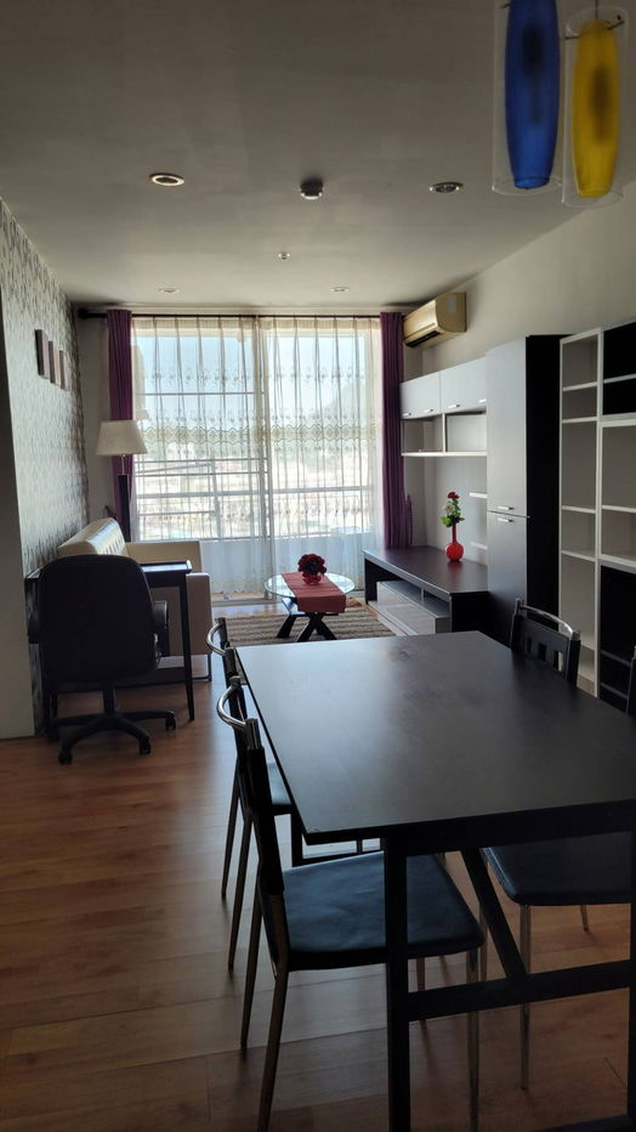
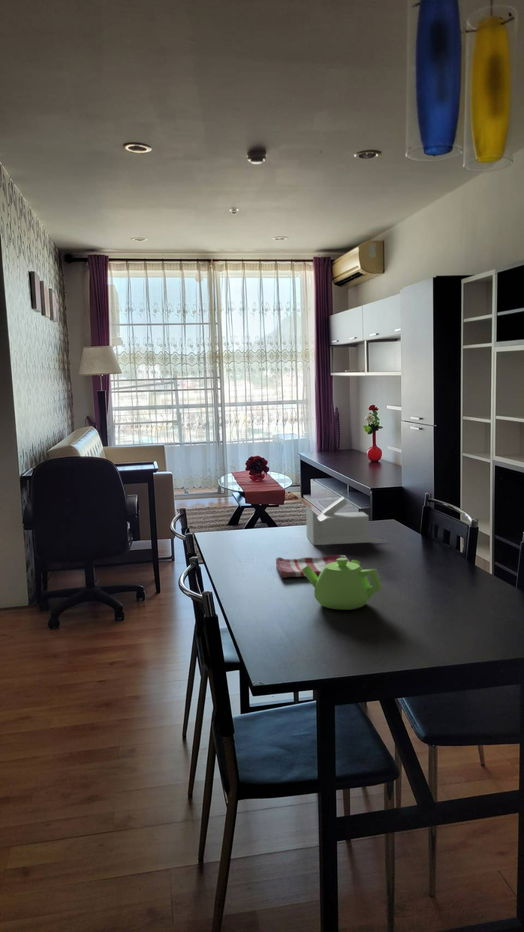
+ teapot (343, 579)
+ tissue box (347, 518)
+ dish towel (315, 565)
